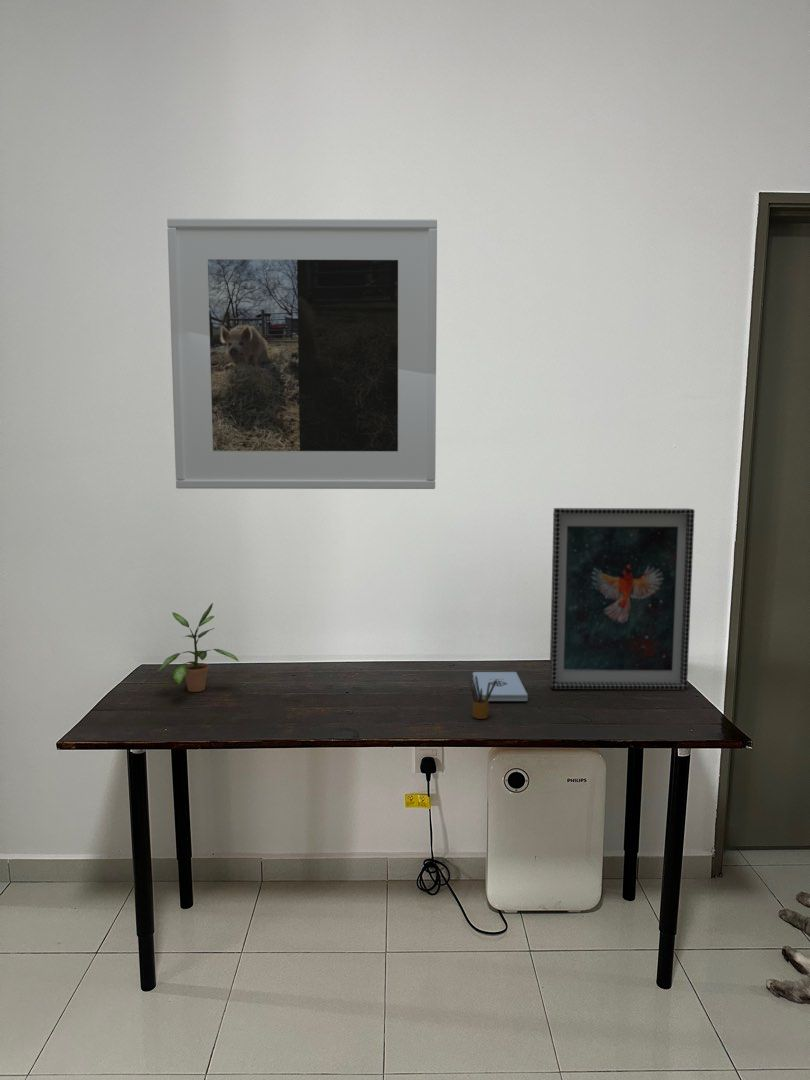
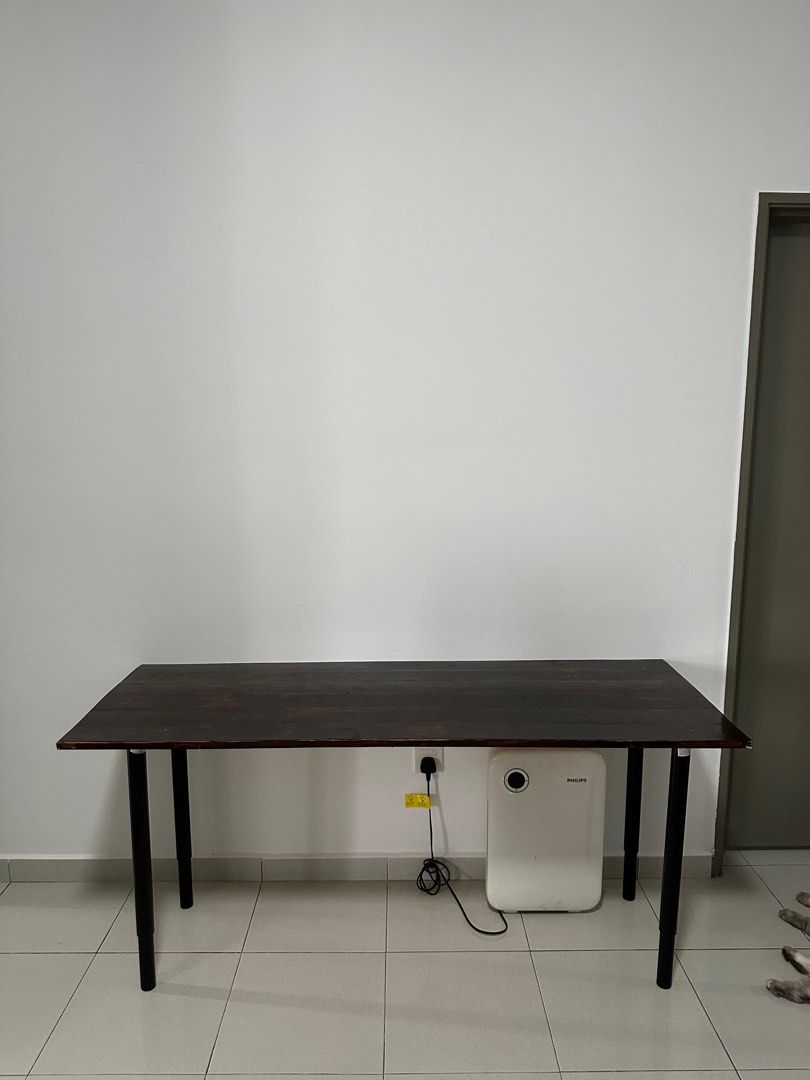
- picture frame (620, 599)
- notepad (498, 685)
- pencil box (481, 696)
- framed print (304, 356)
- potted plant (196, 647)
